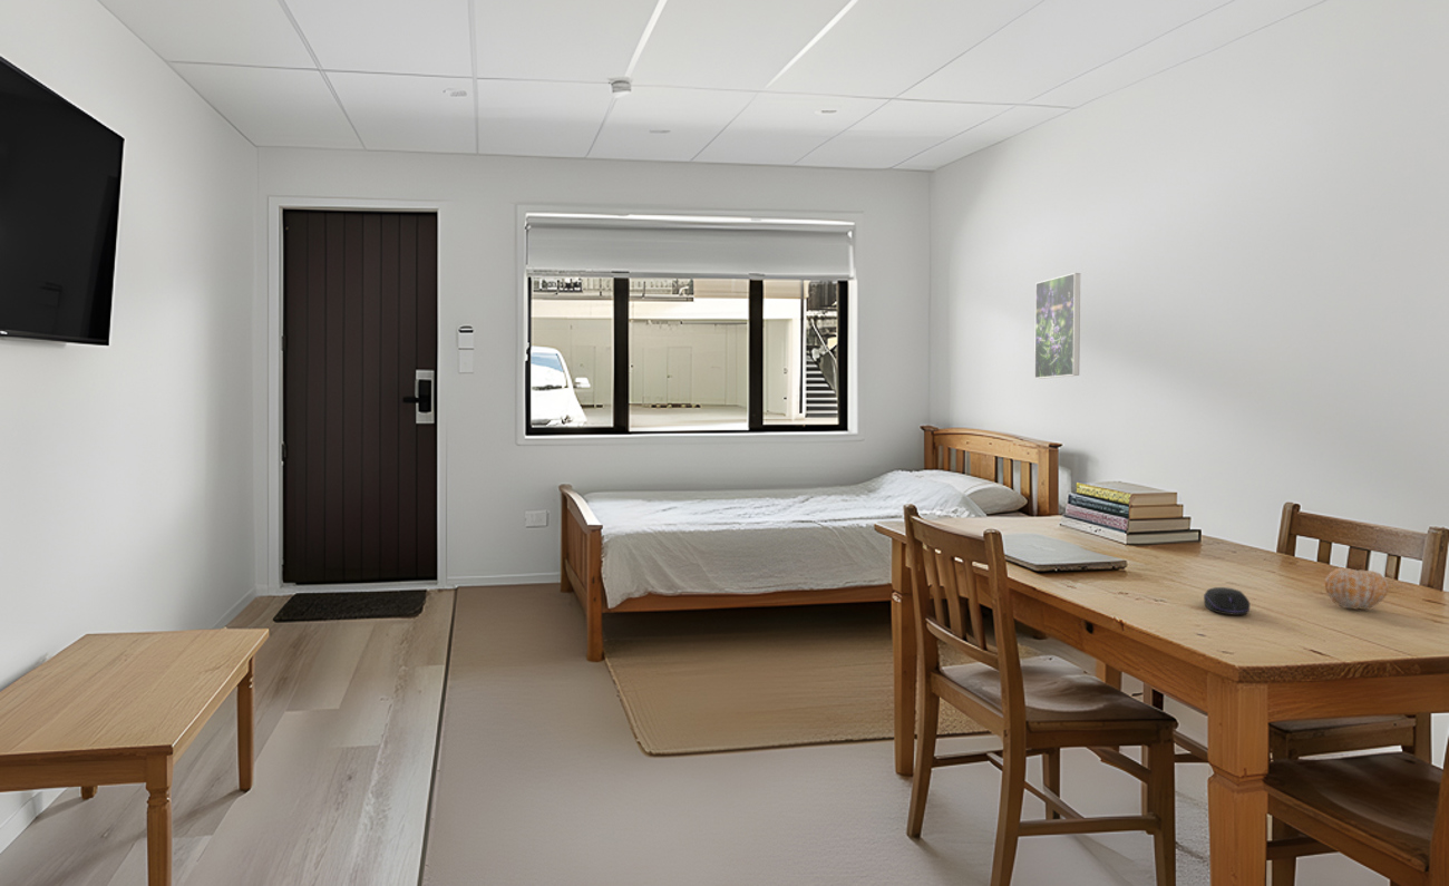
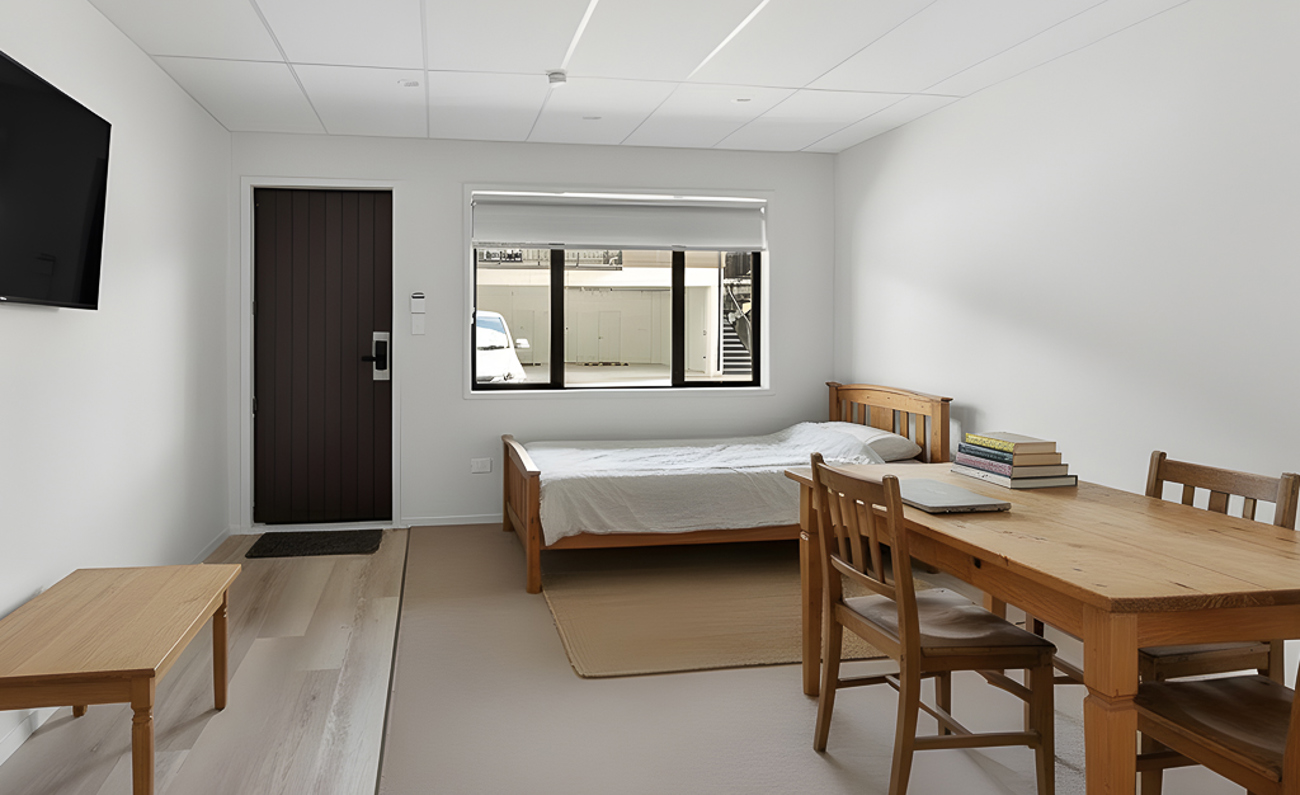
- computer mouse (1226, 598)
- fruit (1355, 588)
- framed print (1057, 328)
